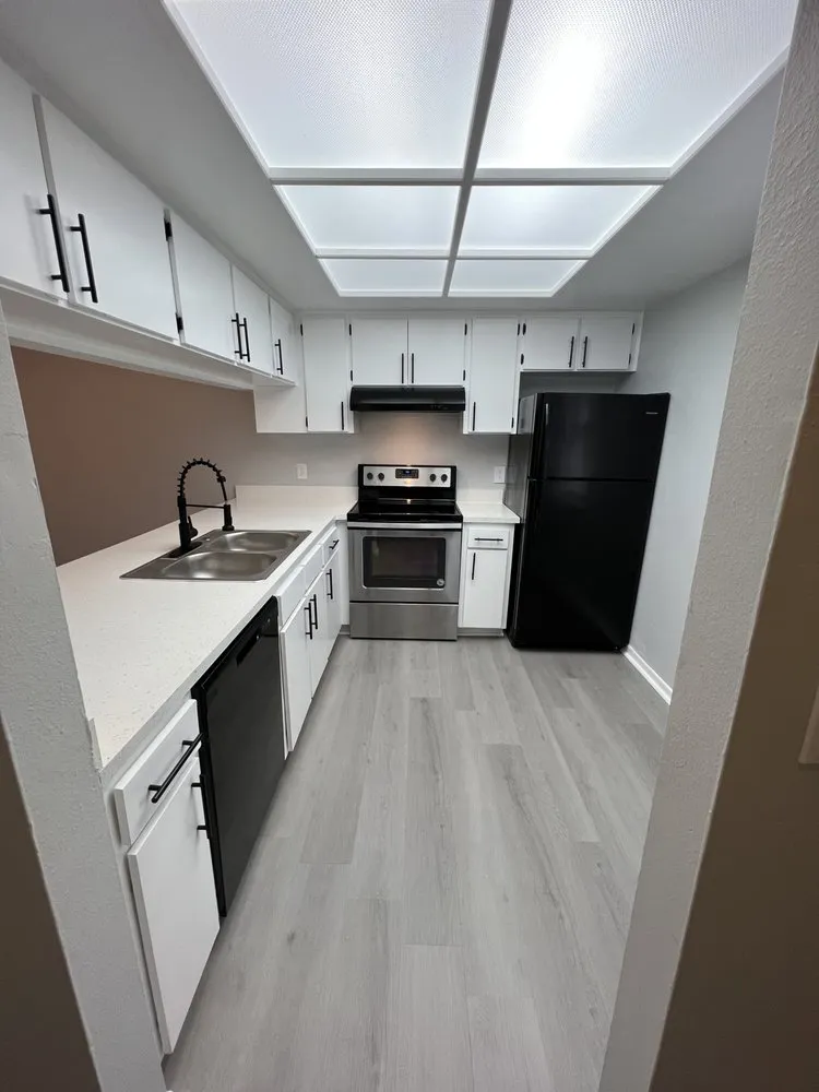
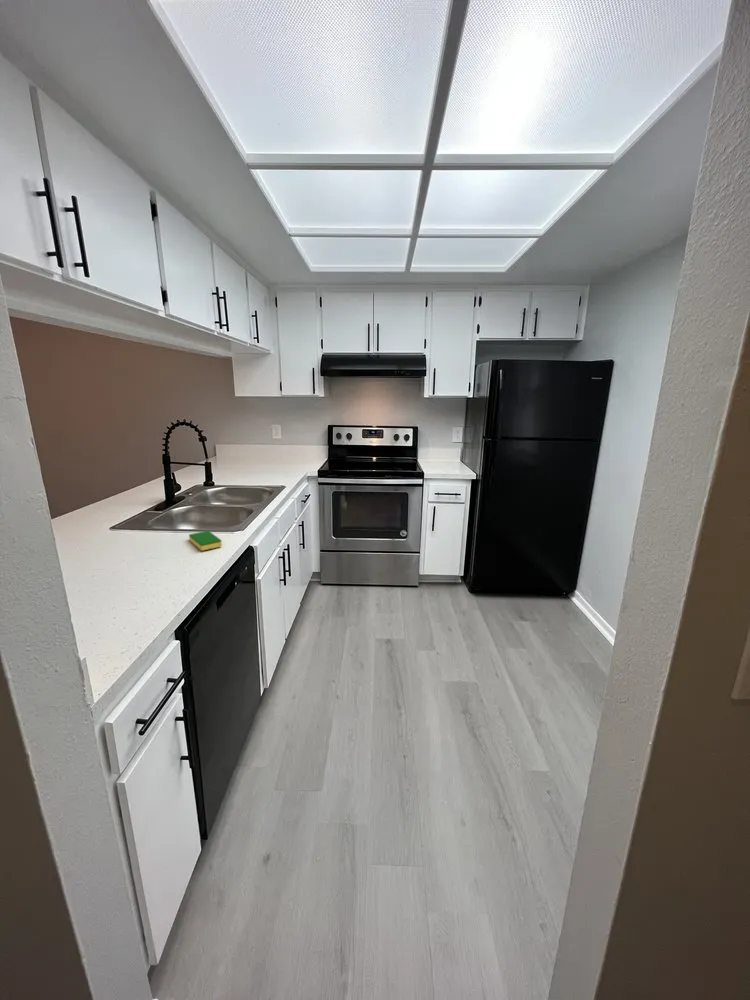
+ dish sponge (205, 540)
